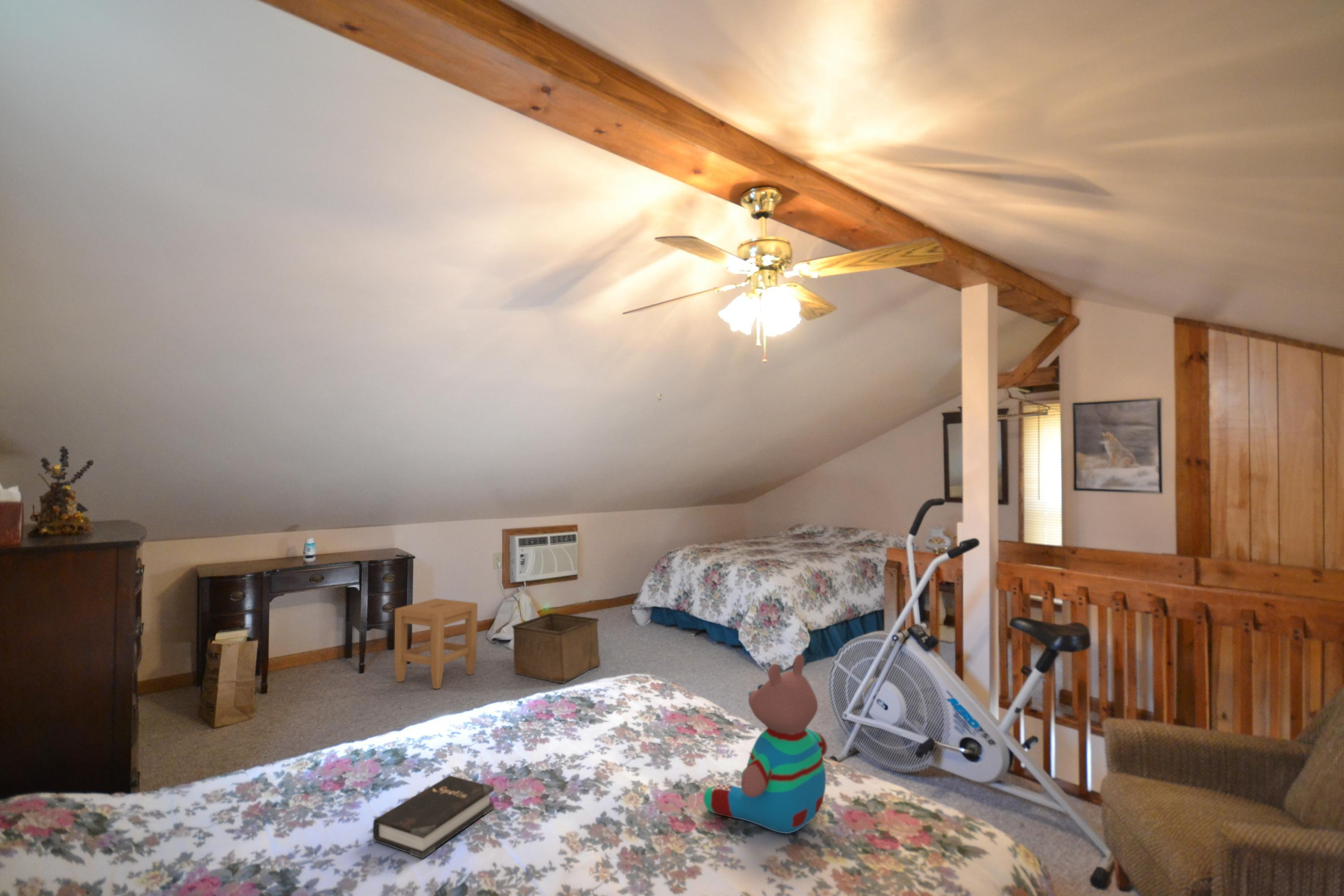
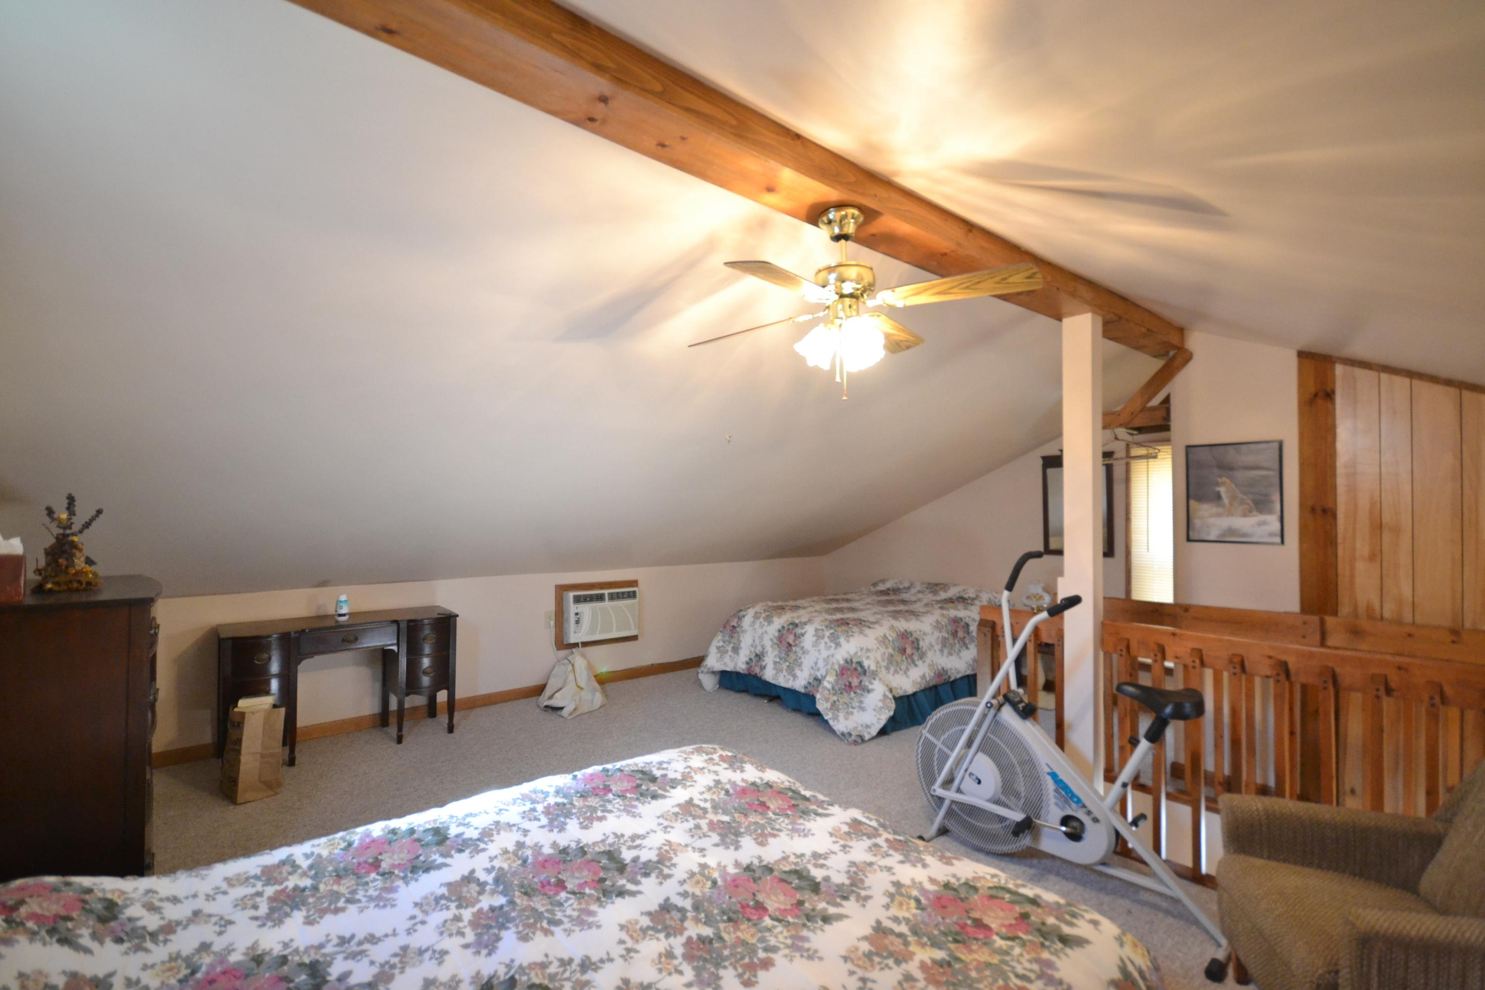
- storage bin (557, 646)
- hardback book (436, 812)
- stool (436, 641)
- teddy bear (766, 735)
